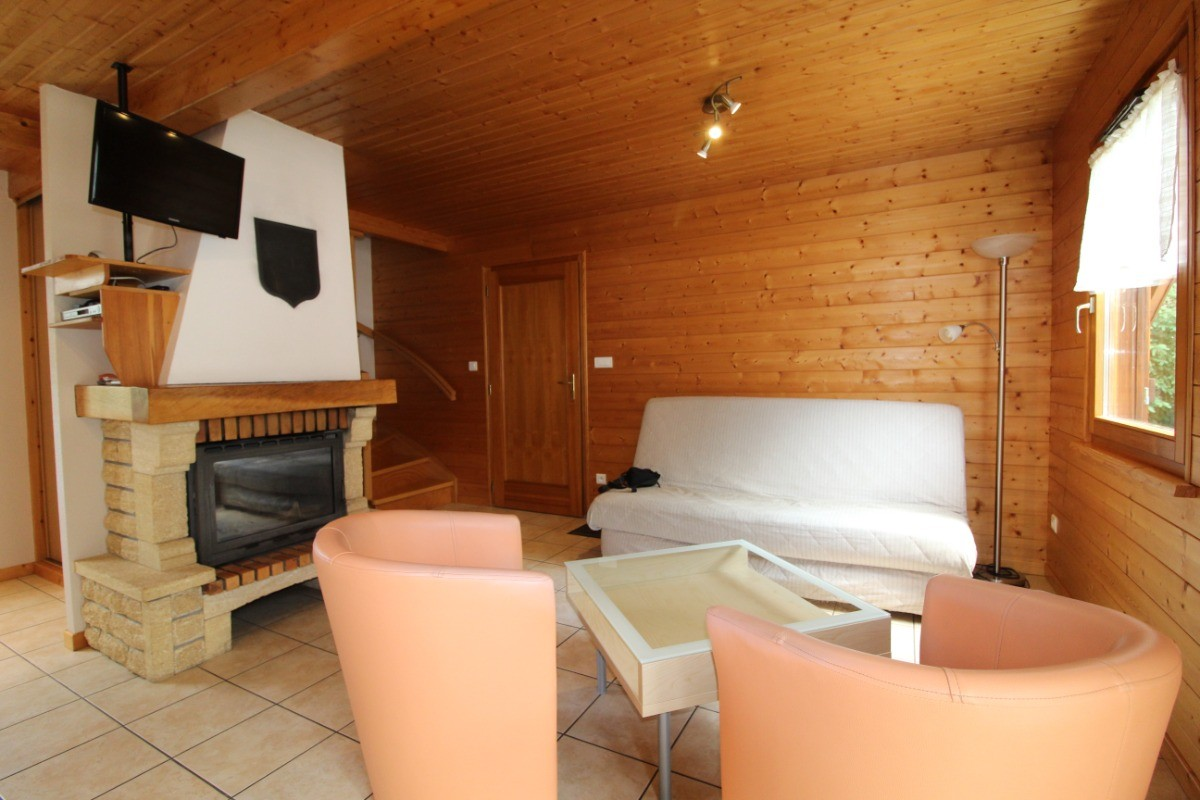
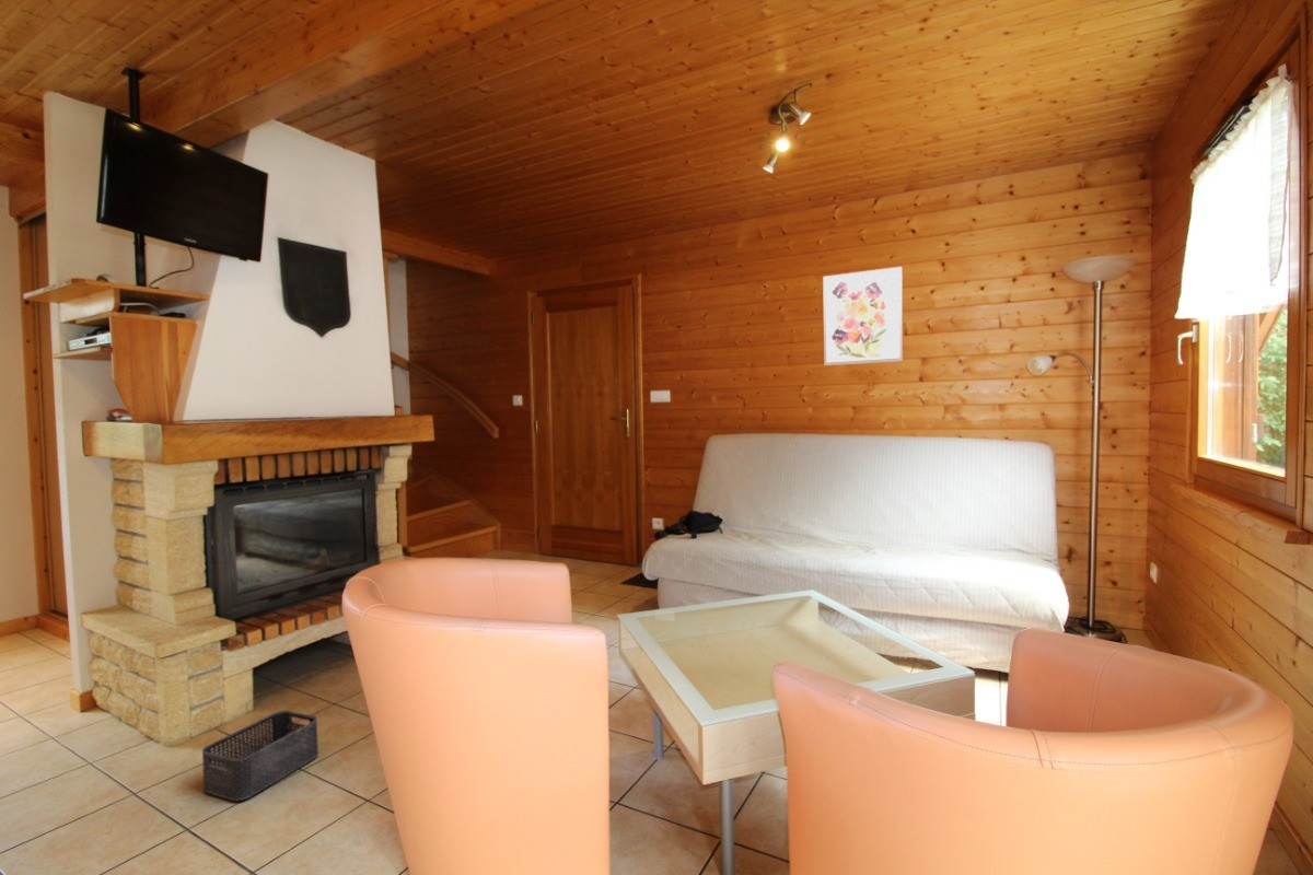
+ storage bin (263, 752)
+ wall art (861, 317)
